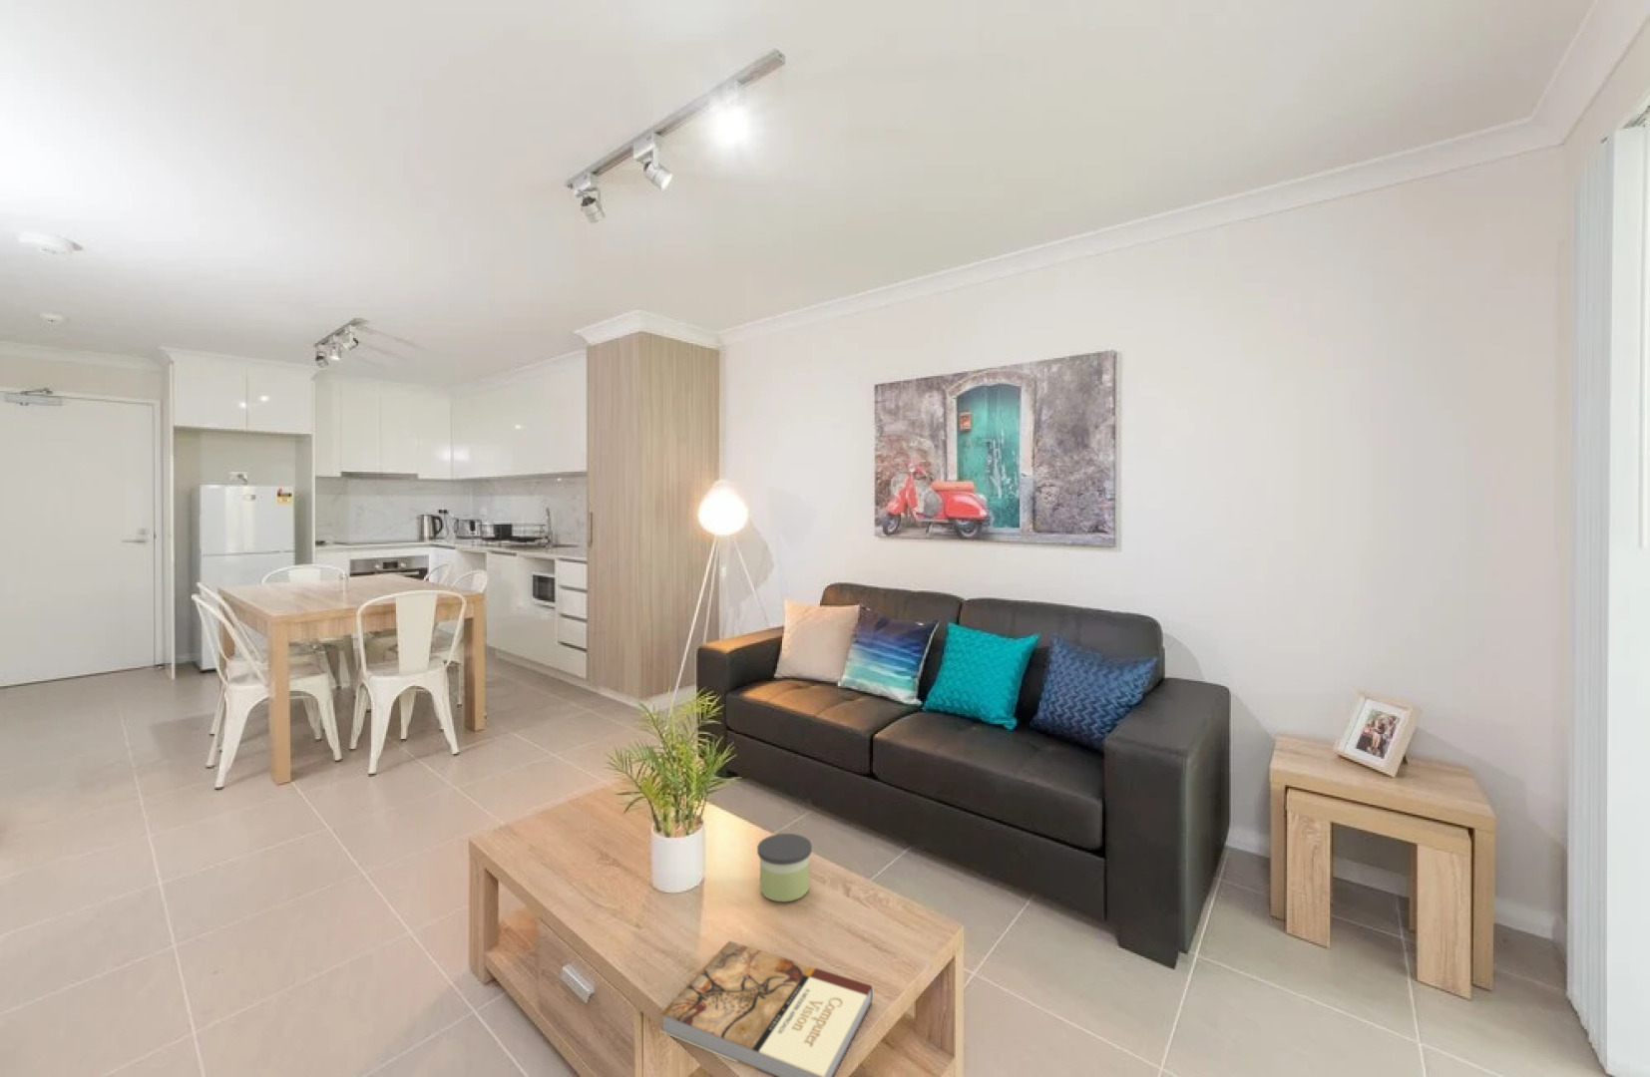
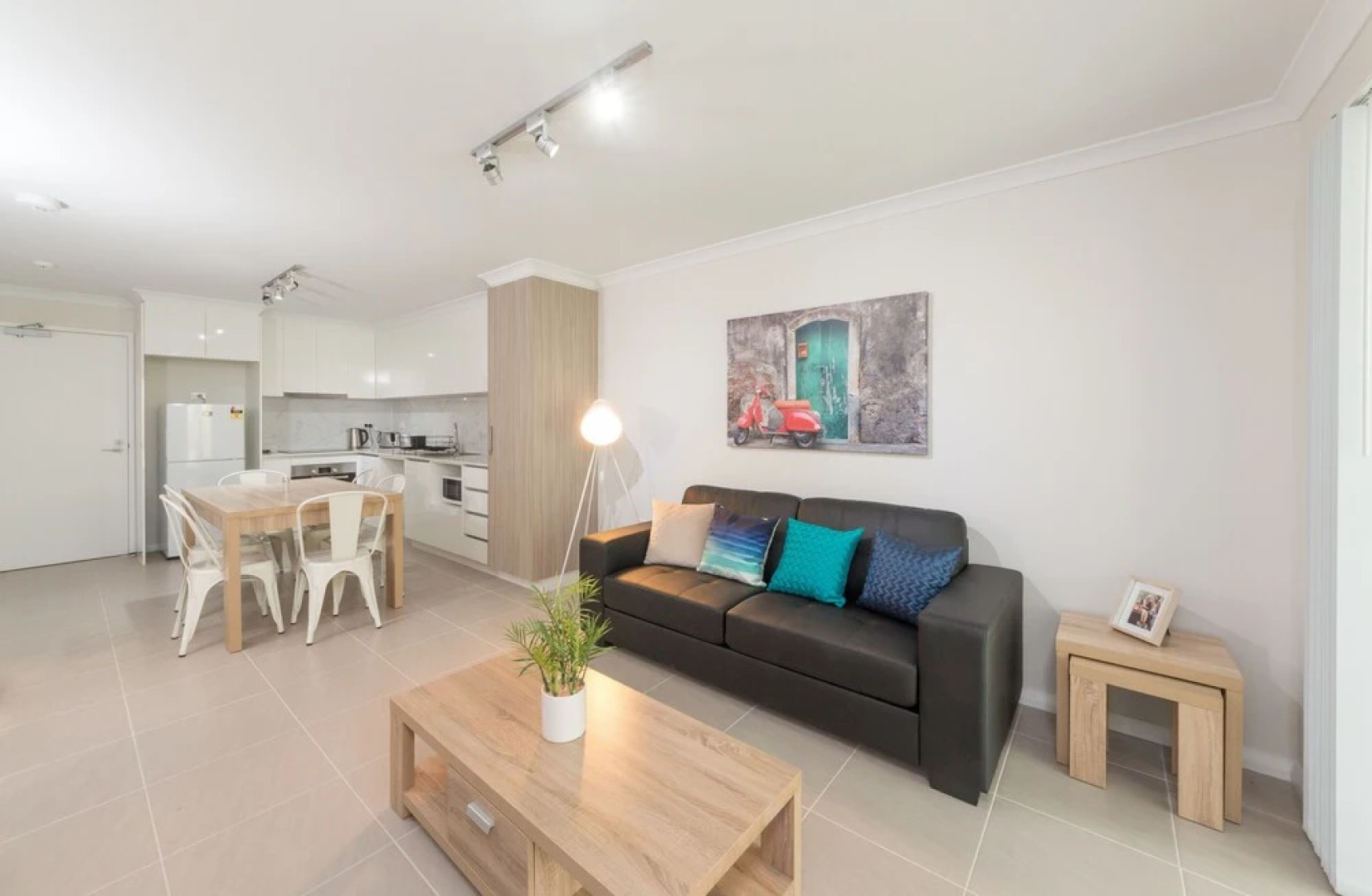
- book (770, 1006)
- candle (784, 868)
